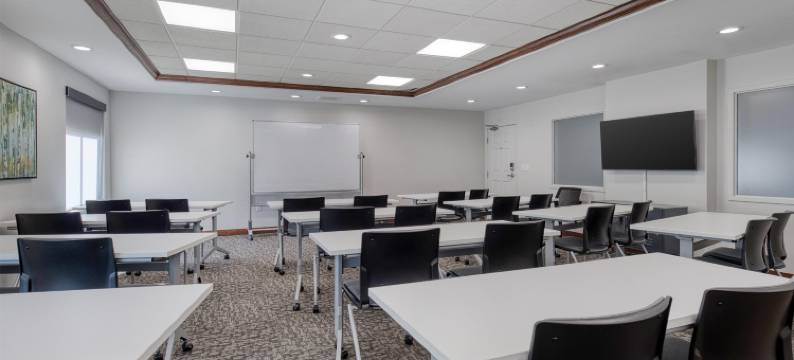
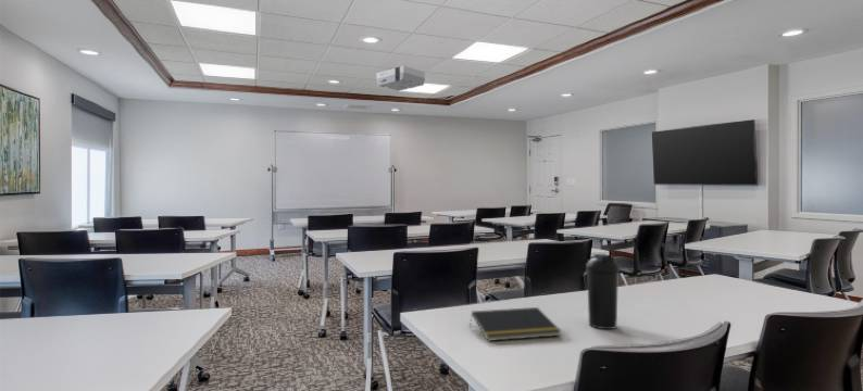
+ water bottle (602, 290)
+ notepad (514, 323)
+ projector (400, 78)
